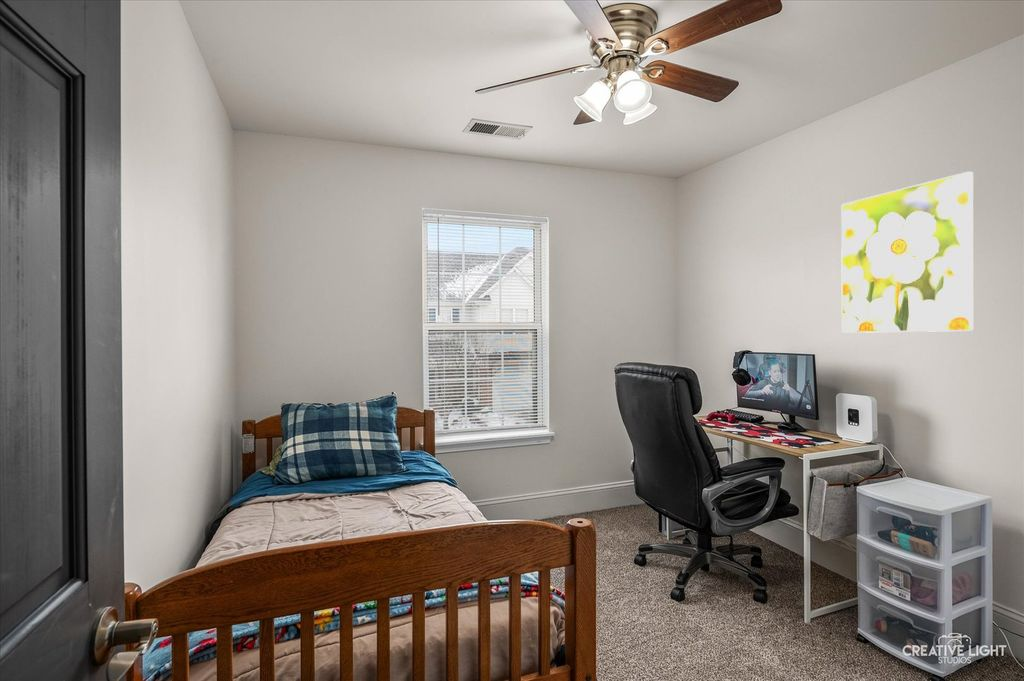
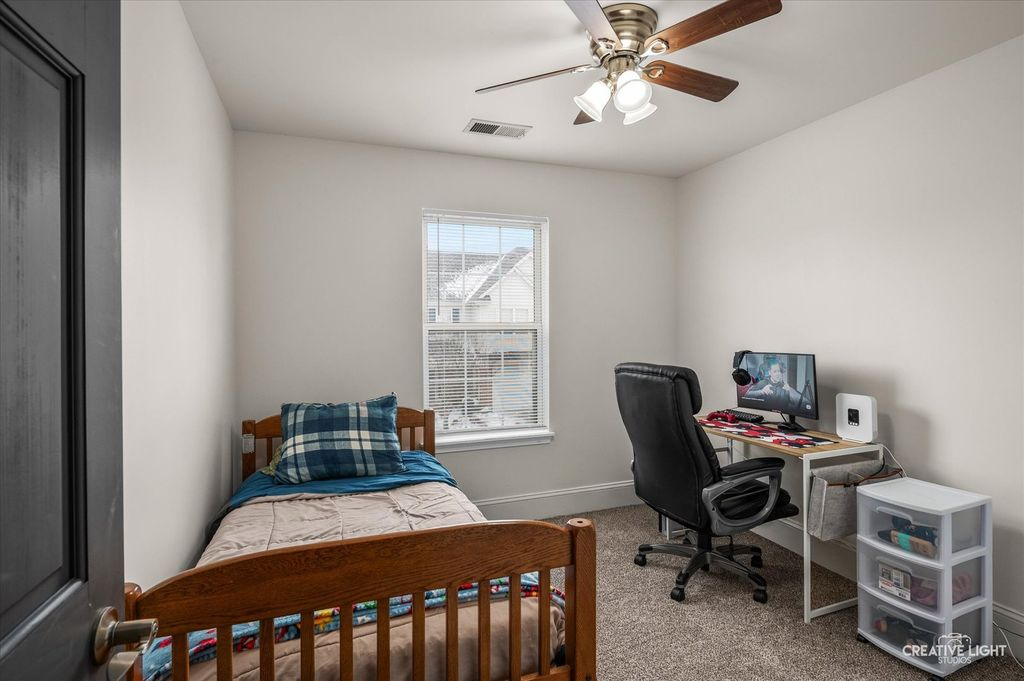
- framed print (900, 260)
